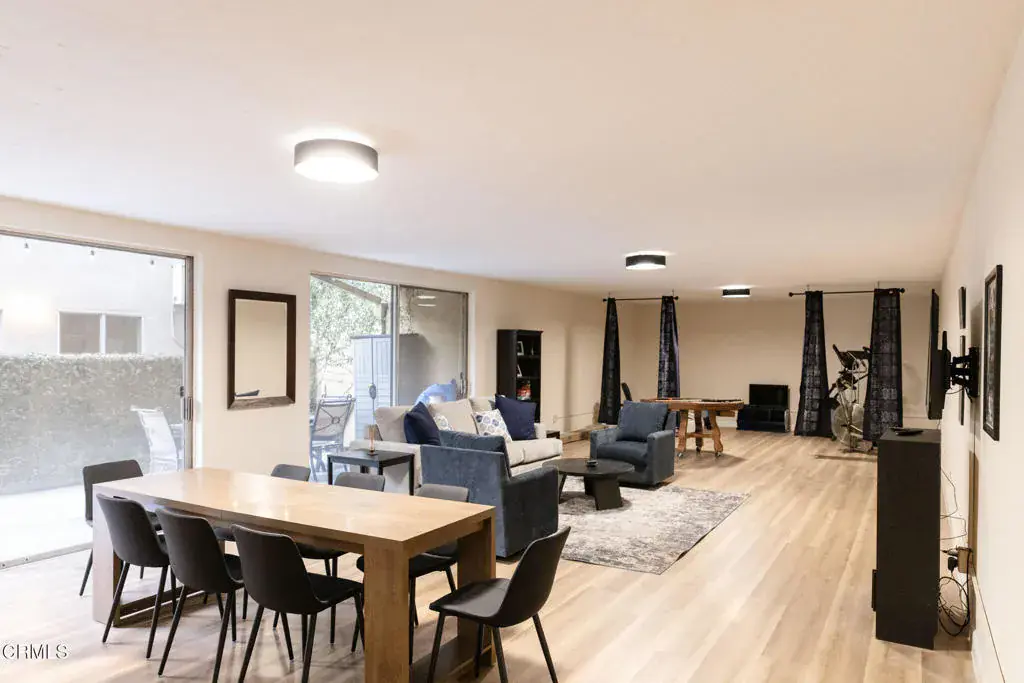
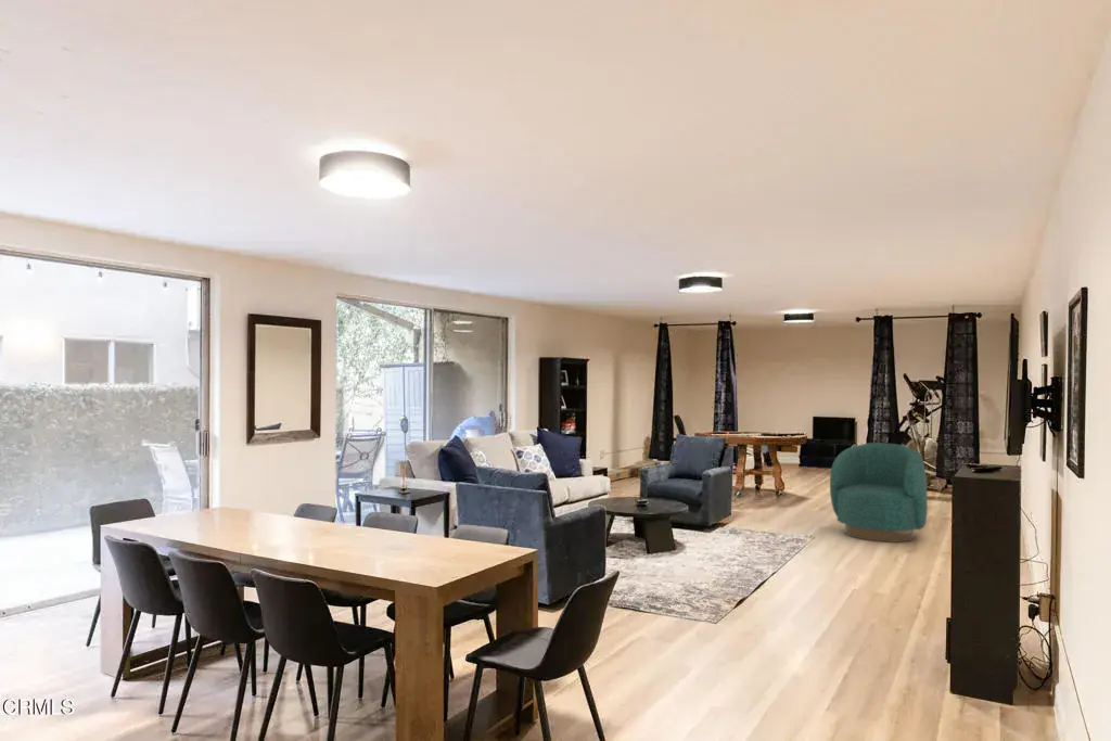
+ armchair (879, 489)
